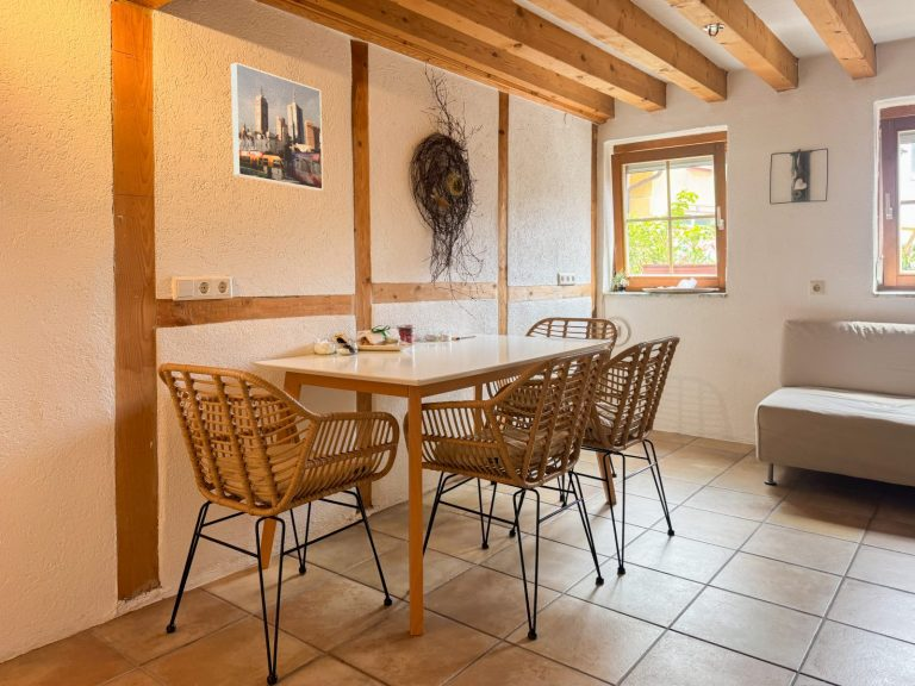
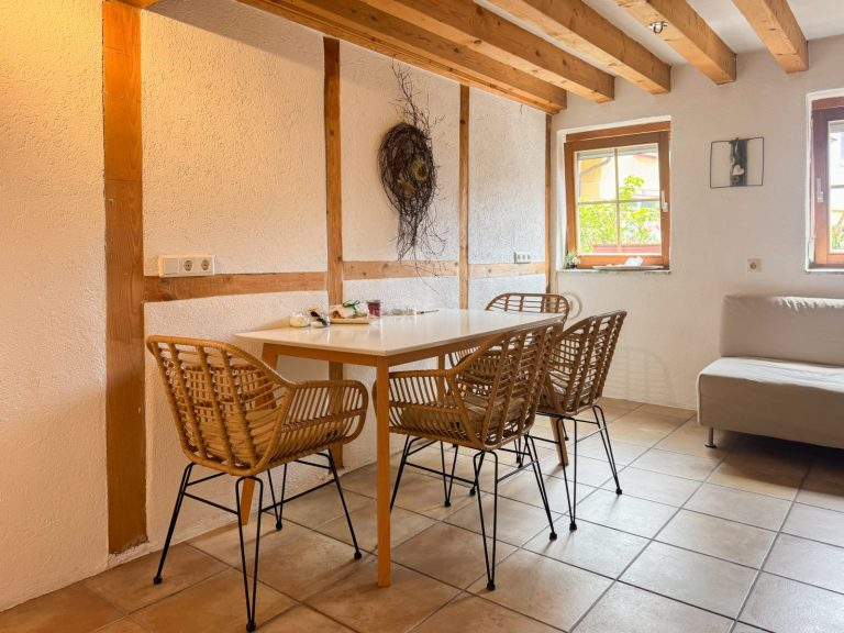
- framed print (279, 130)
